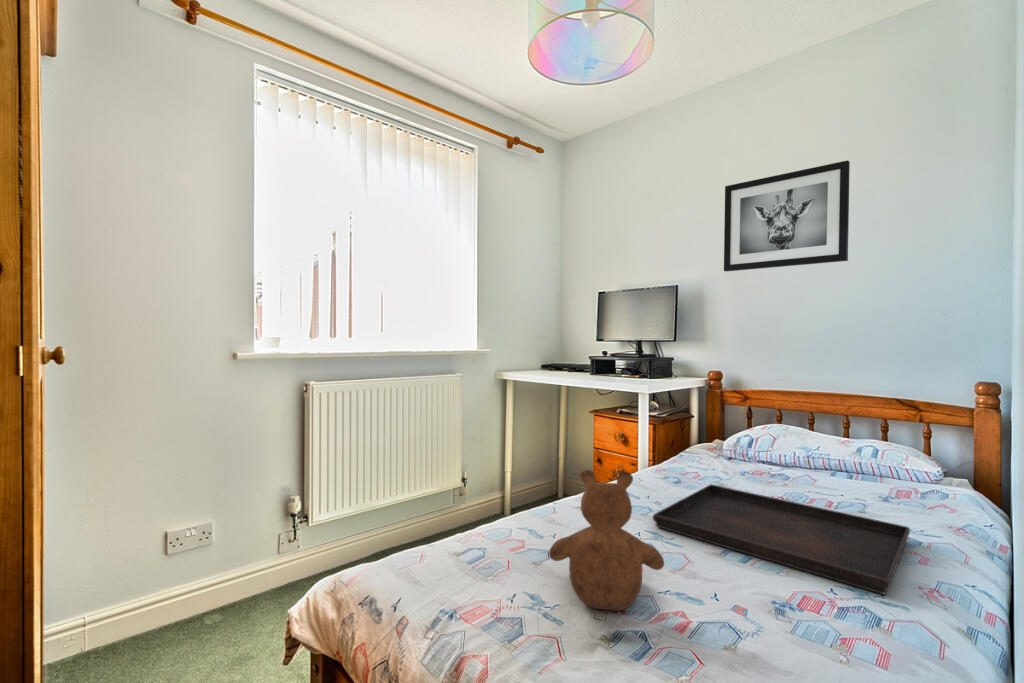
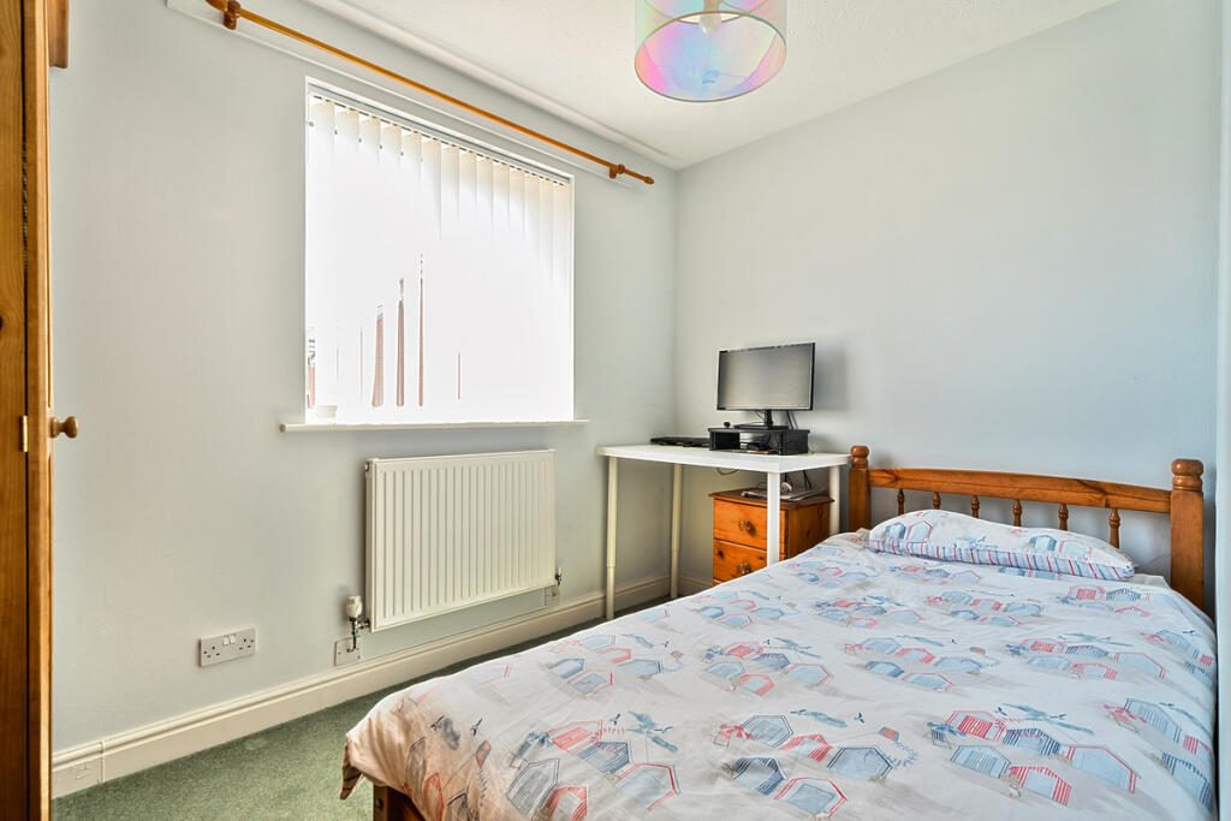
- wall art (781, 220)
- teddy bear (605, 530)
- serving tray (777, 527)
